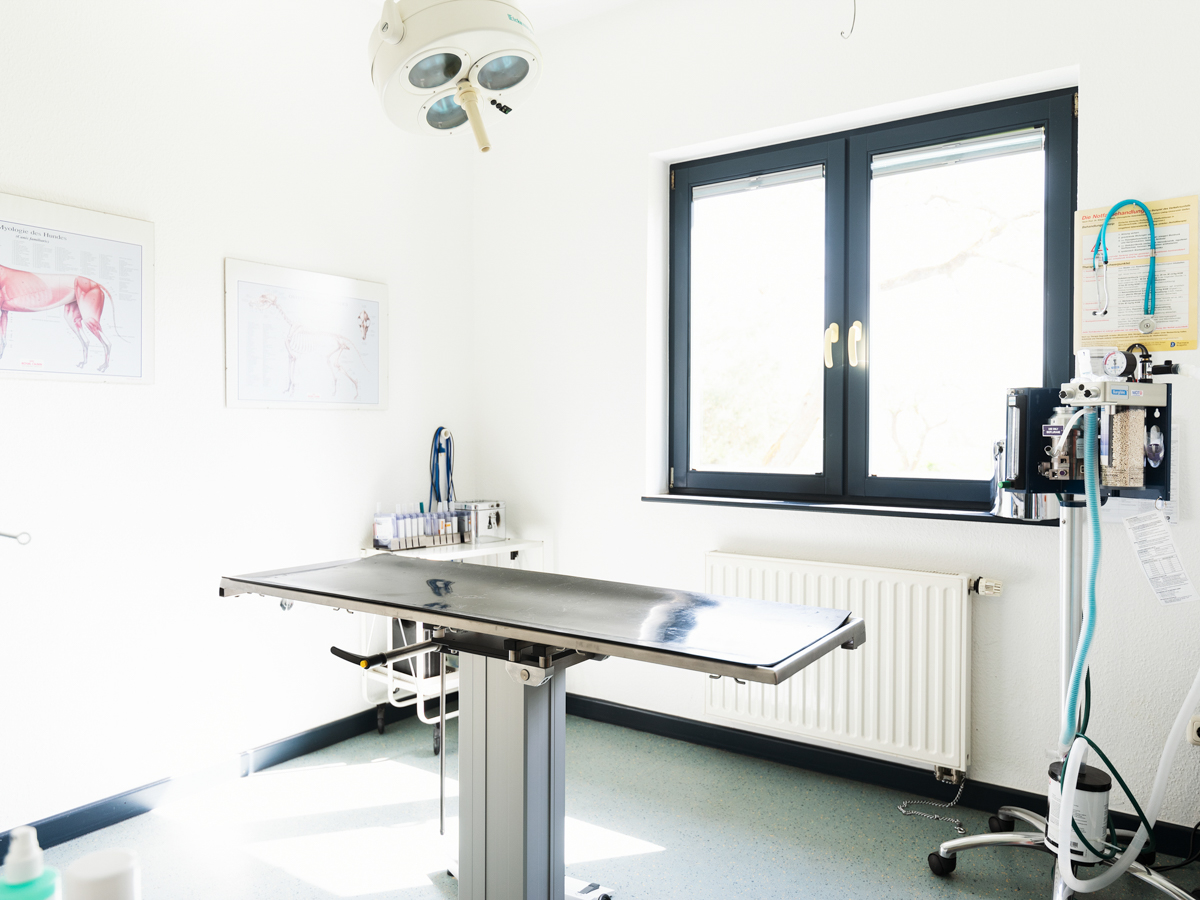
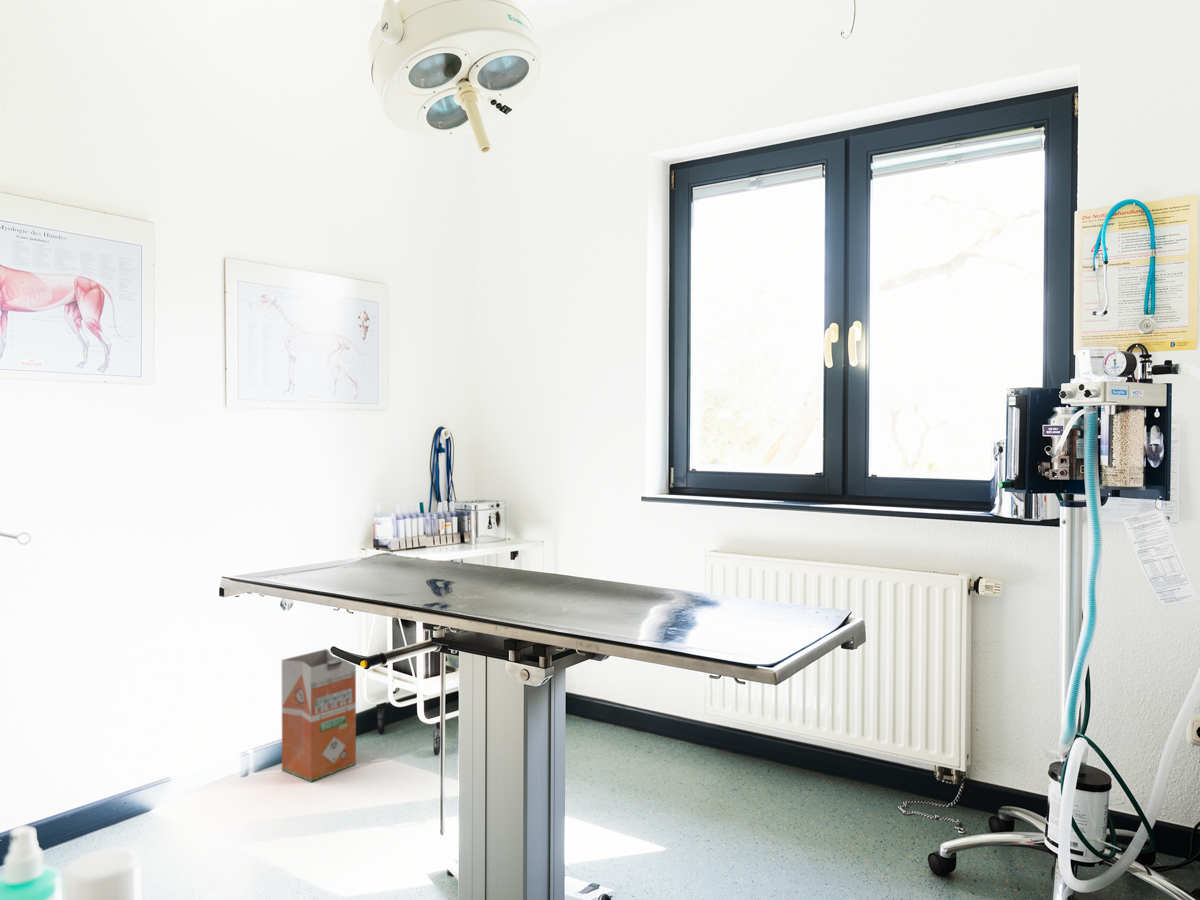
+ waste bin (321, 710)
